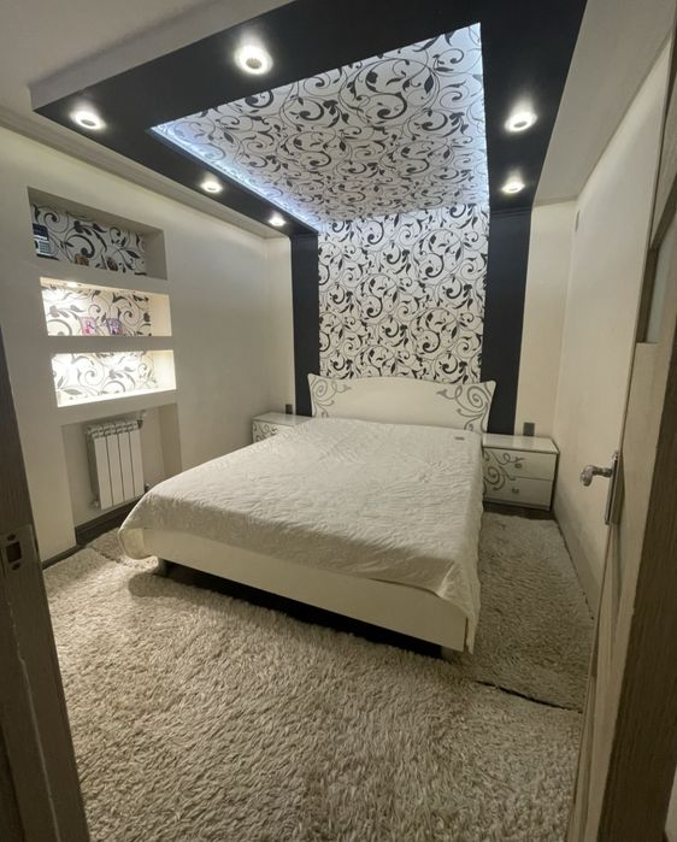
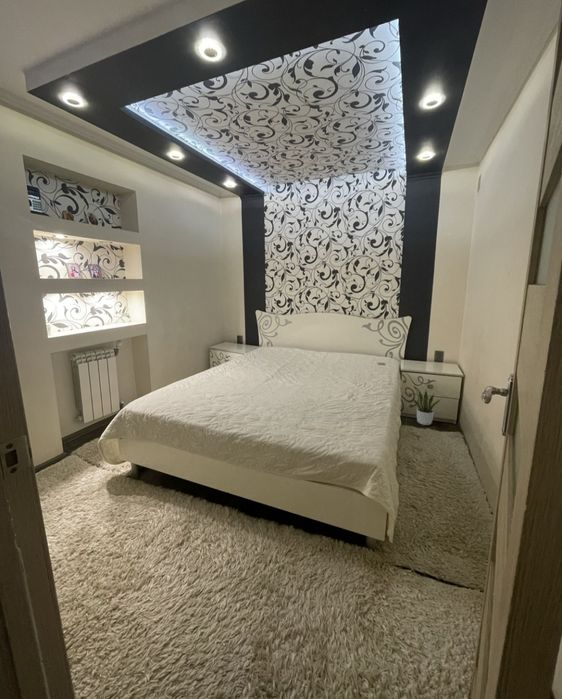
+ potted plant (426, 405)
